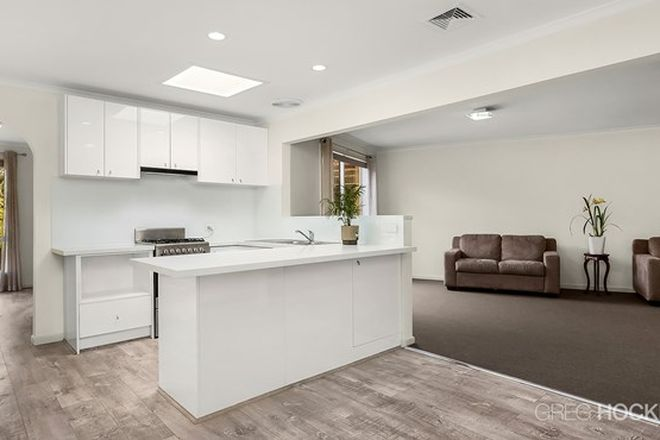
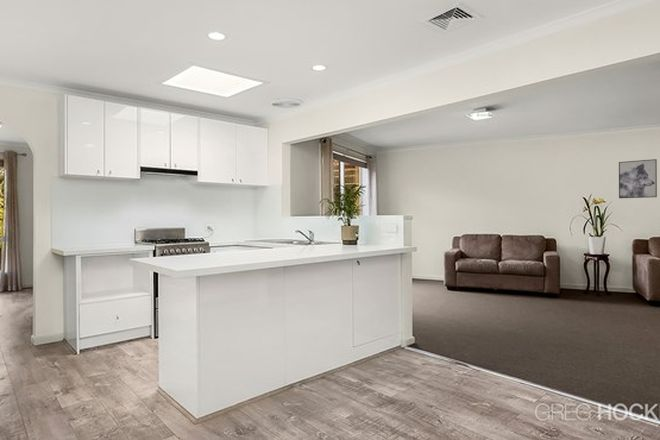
+ wall art (637, 179)
